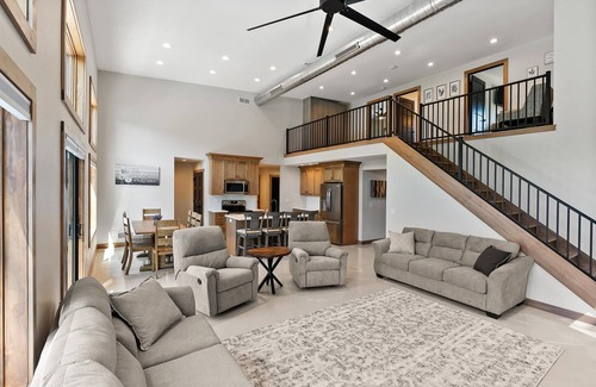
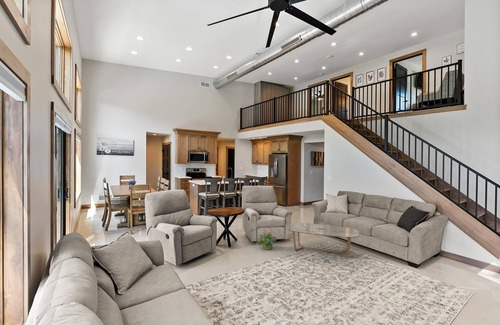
+ coffee table (323, 235)
+ potted plant (266, 240)
